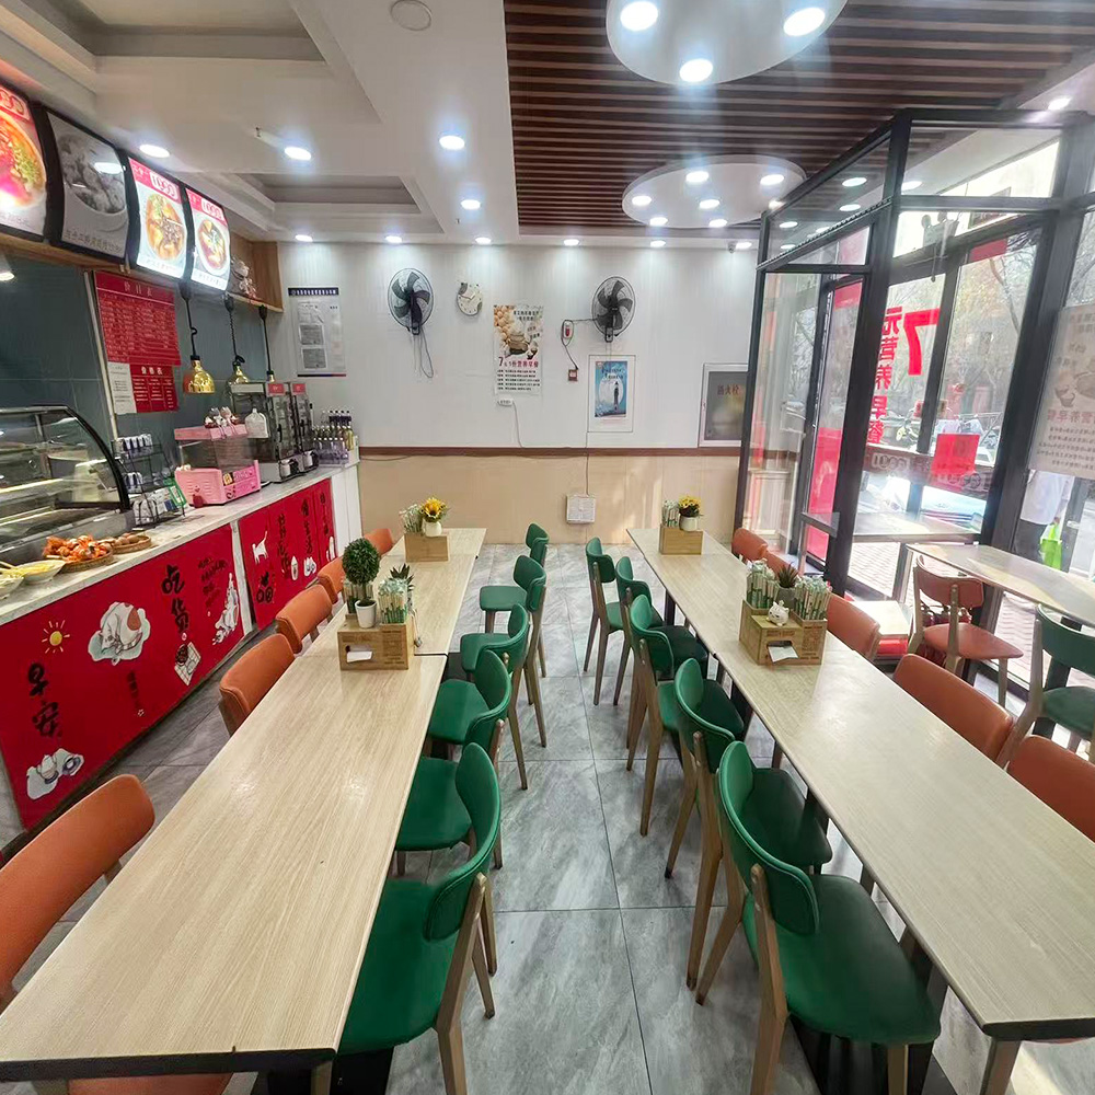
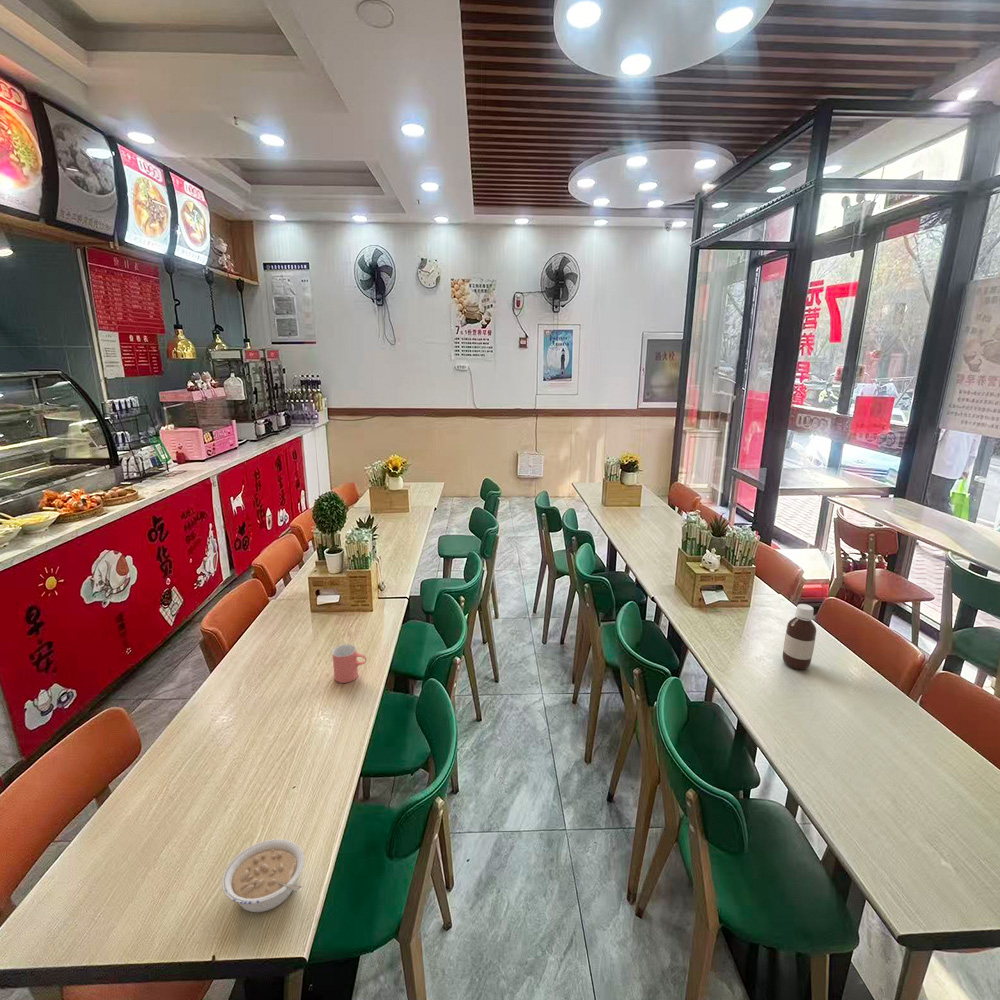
+ bottle (800, 635)
+ legume (268, 877)
+ cup (350, 663)
